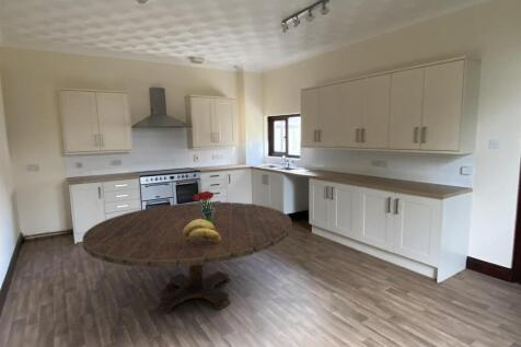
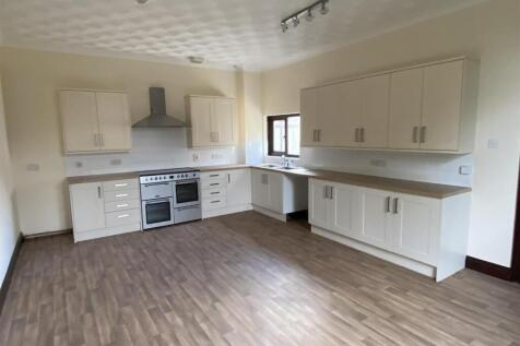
- banana bunch (201, 232)
- dining table (196, 257)
- bouquet (207, 208)
